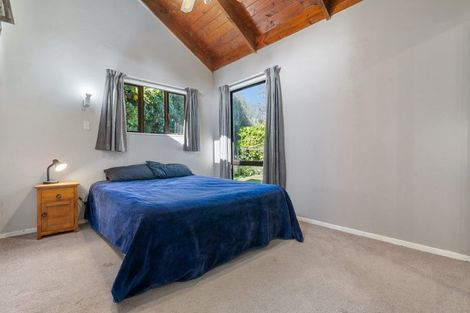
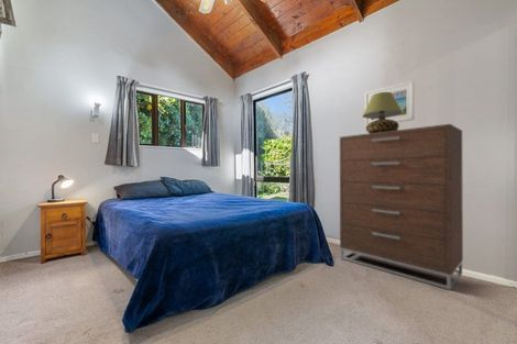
+ table lamp (382, 114)
+ dresser (395, 199)
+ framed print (396, 100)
